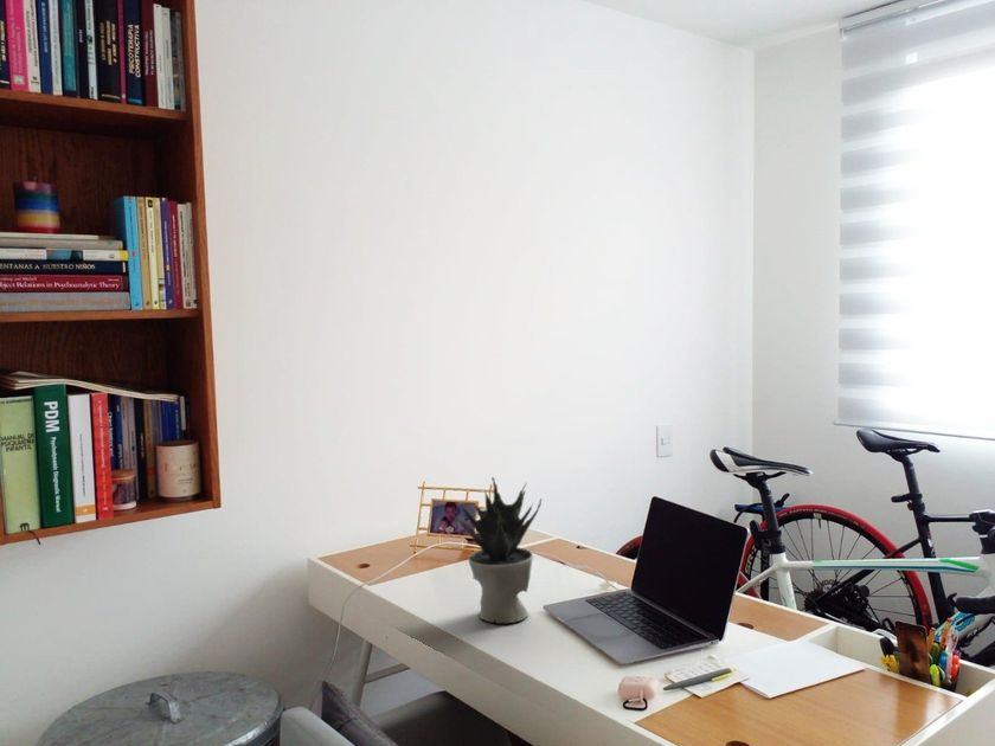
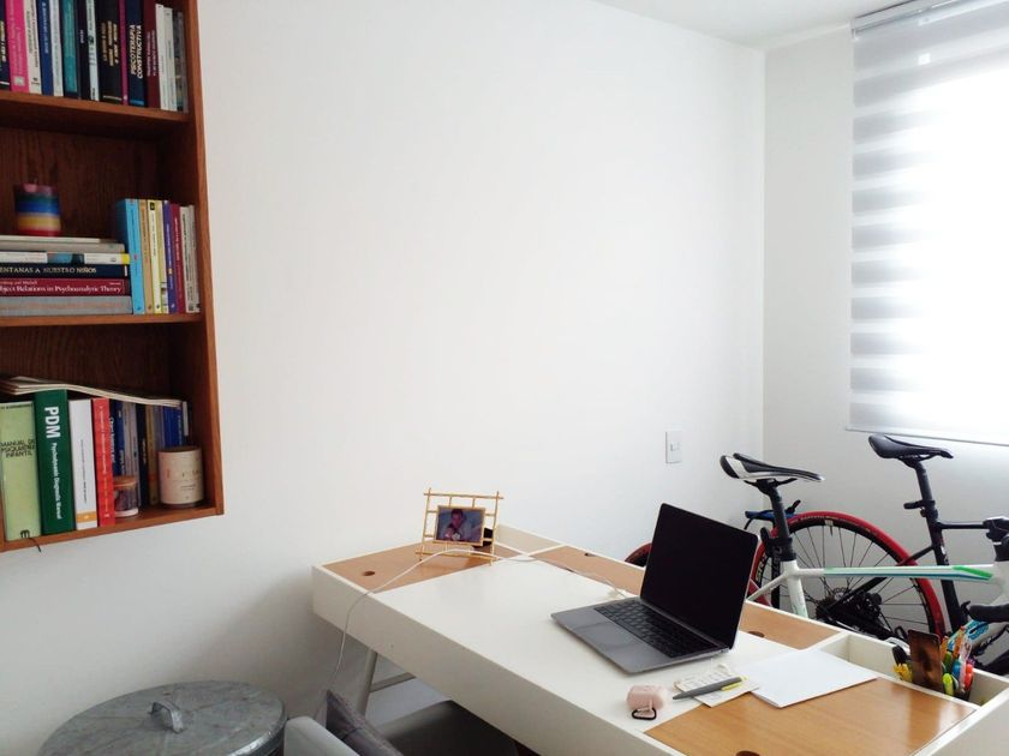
- potted plant (506, 548)
